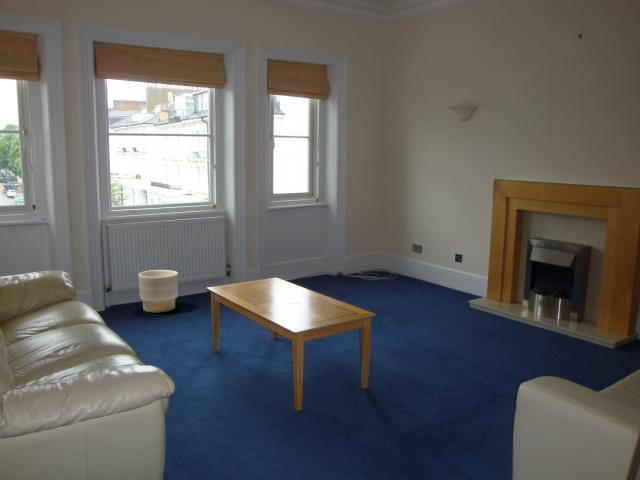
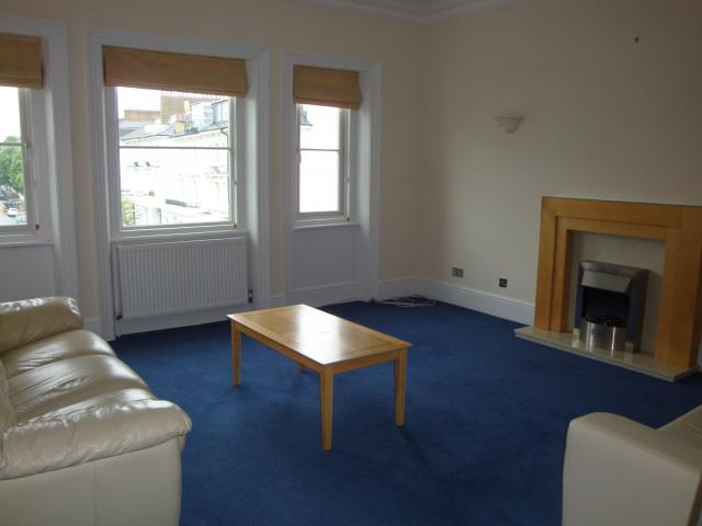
- planter (158, 291)
